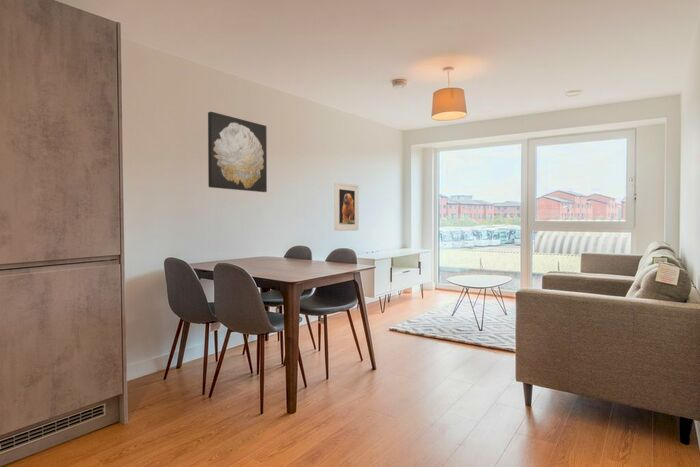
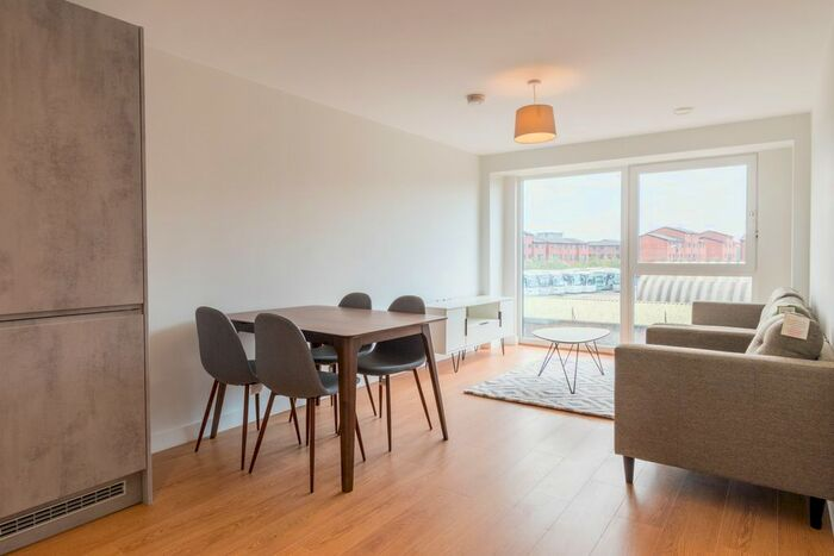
- wall art (239, 154)
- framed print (346, 207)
